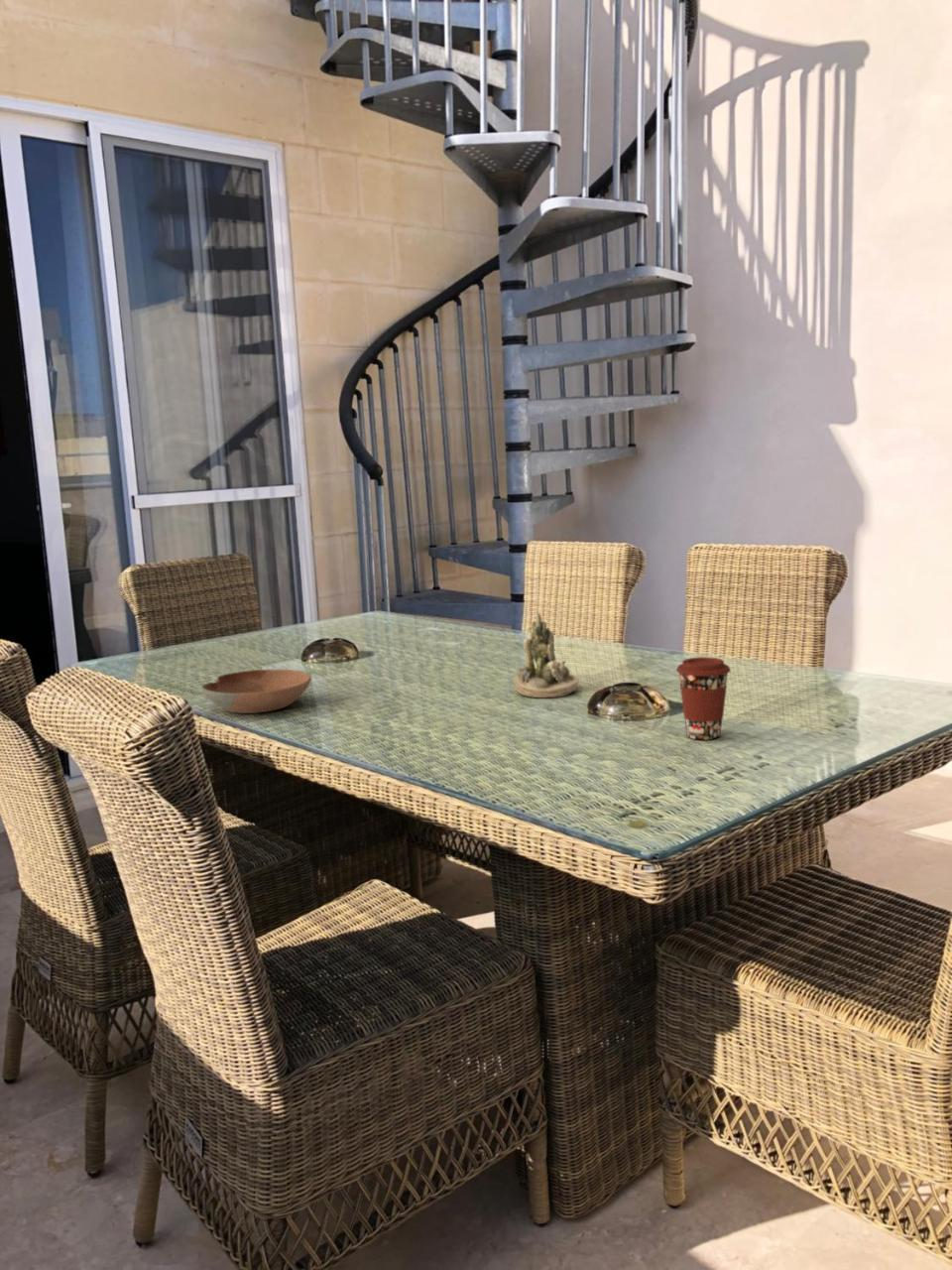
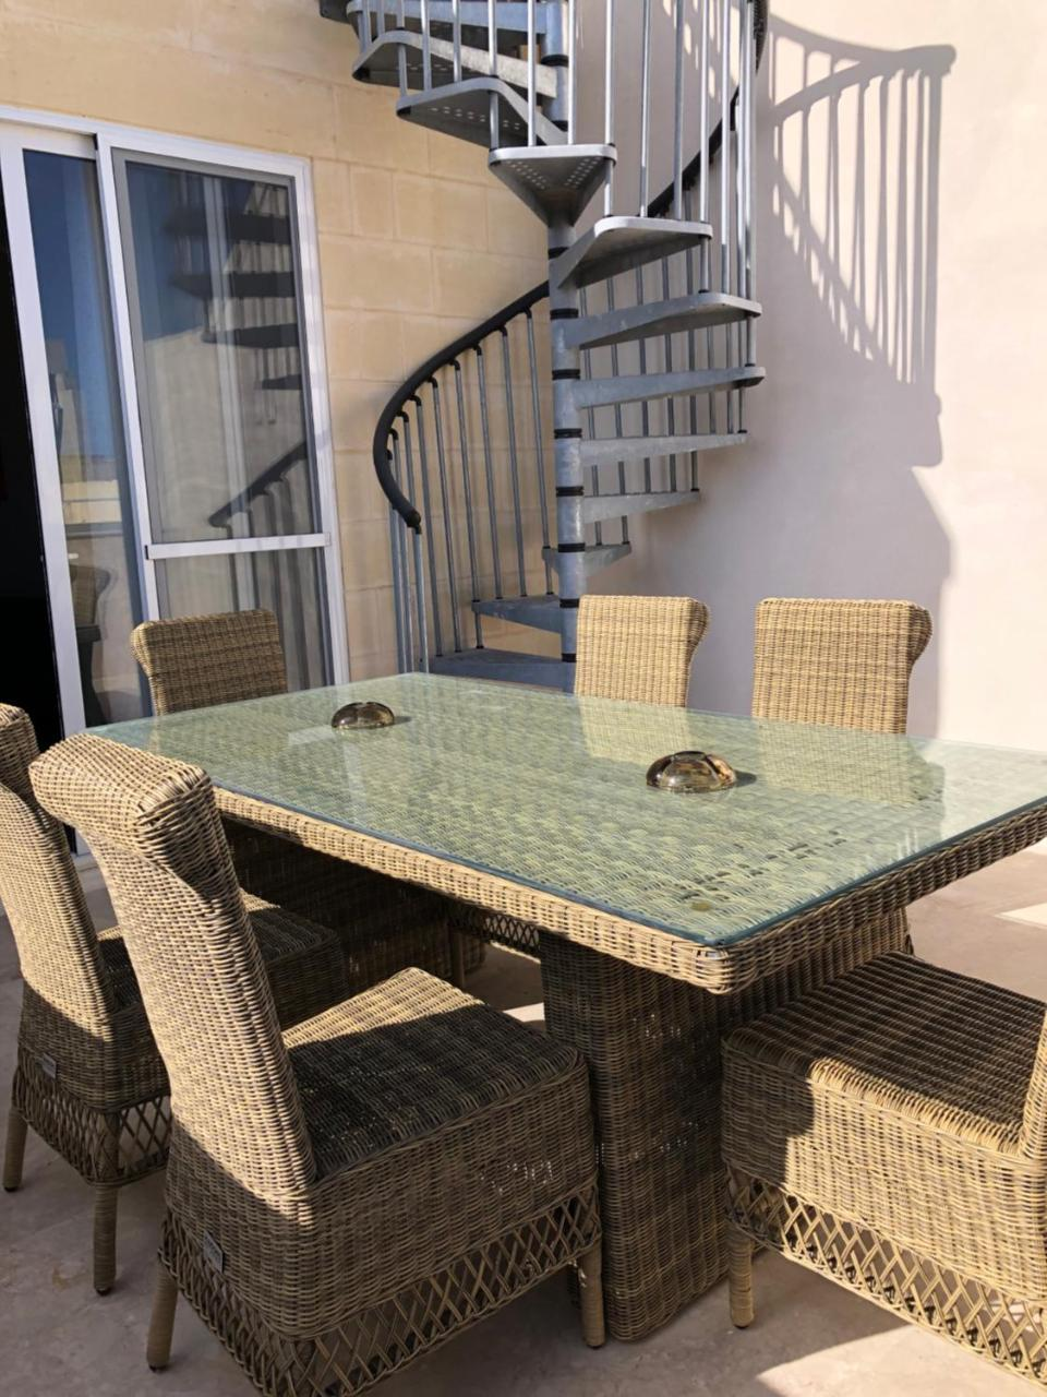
- coffee cup (703, 698)
- bowl (257, 693)
- succulent planter (545, 653)
